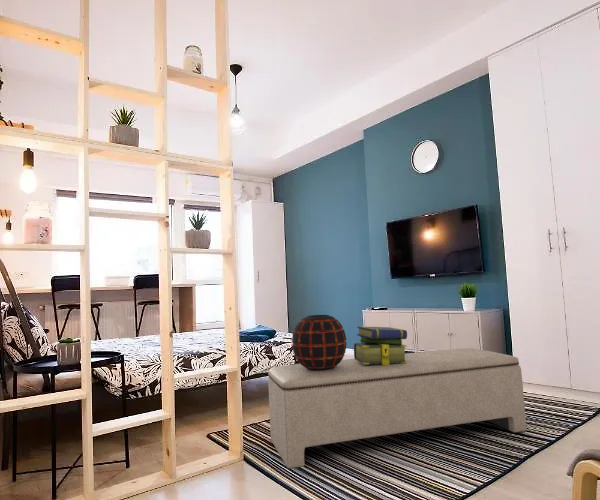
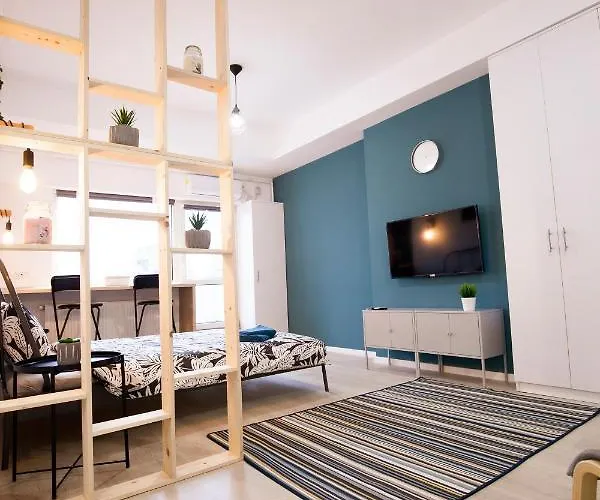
- decorative vase (319, 341)
- bench (394, 397)
- stack of books (380, 343)
